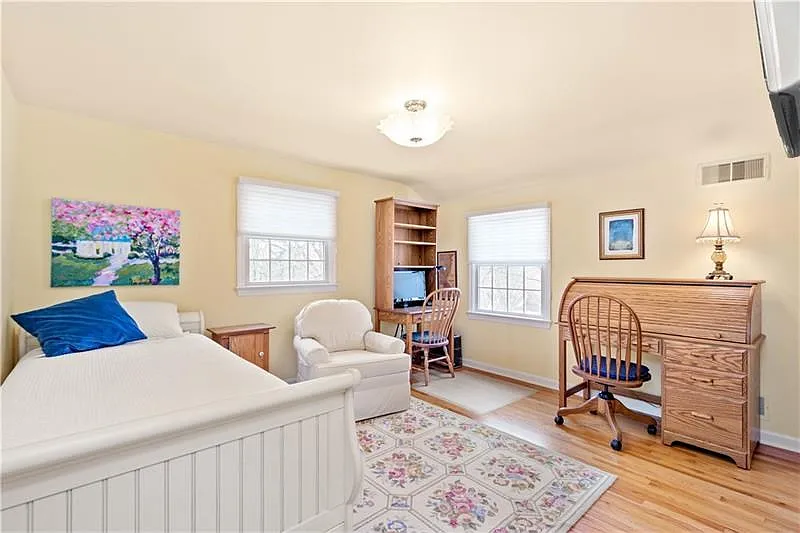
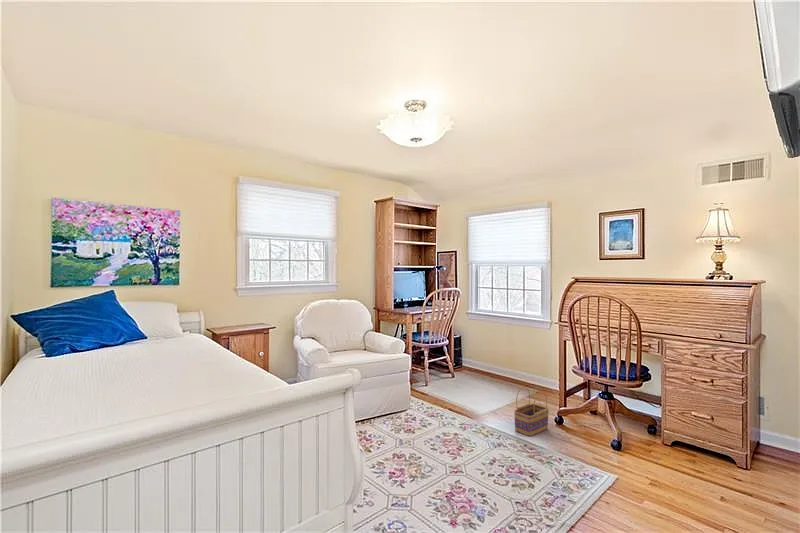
+ basket (531, 409)
